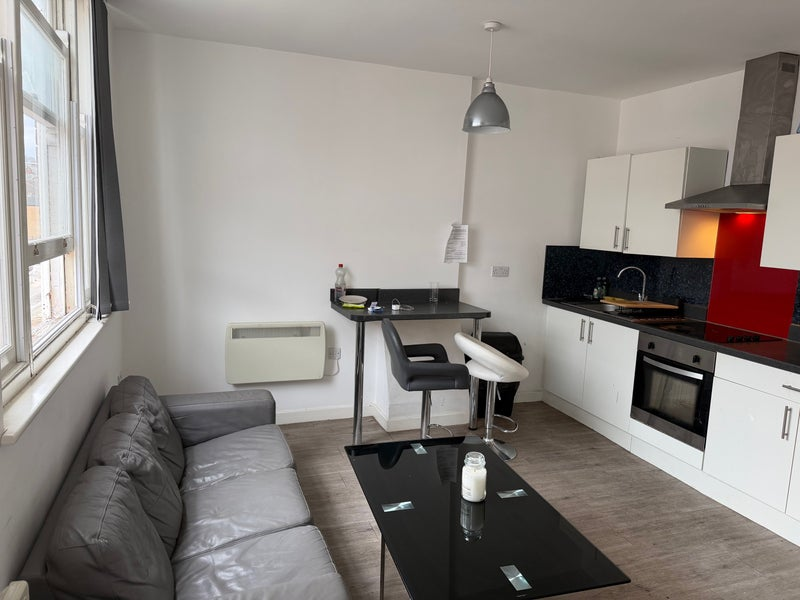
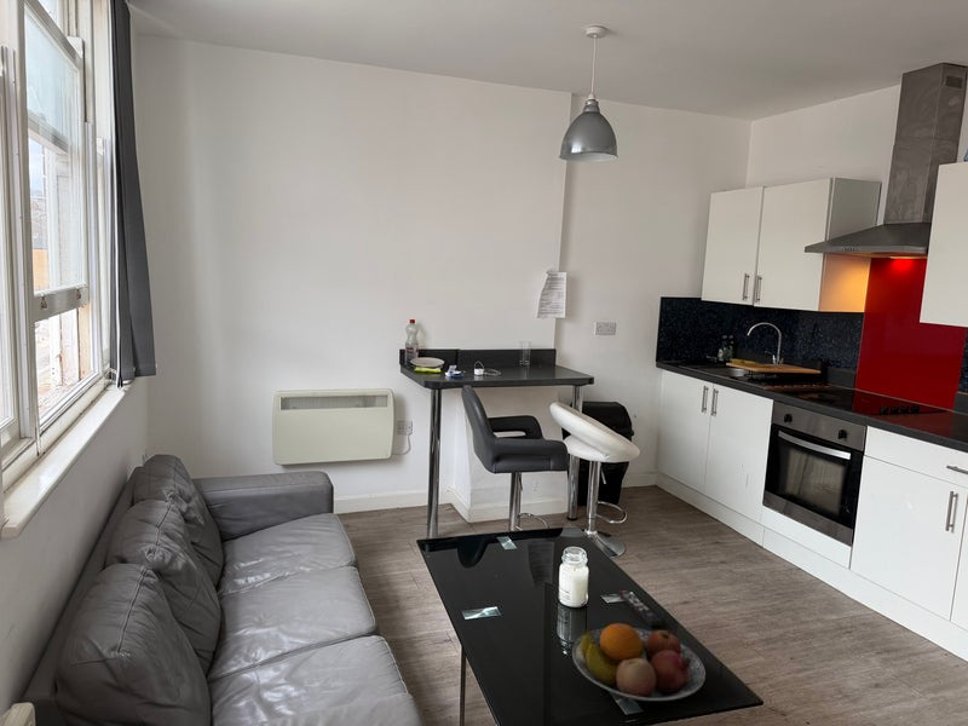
+ fruit bowl (638, 655)
+ remote control (638, 606)
